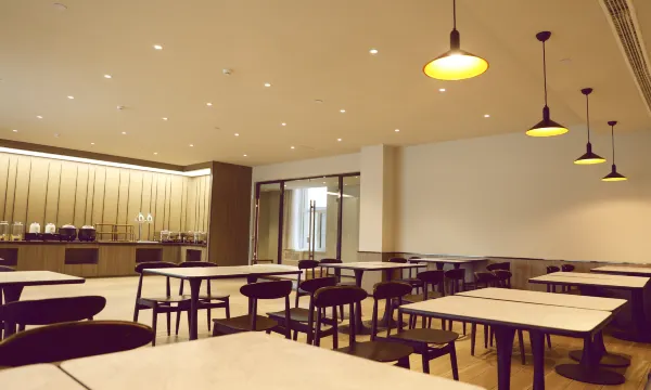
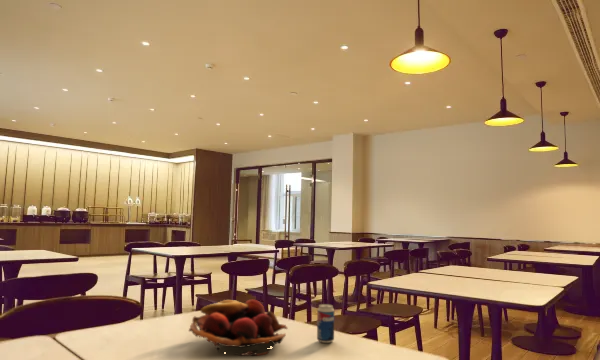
+ fruit basket (238, 323)
+ beverage can (325, 323)
